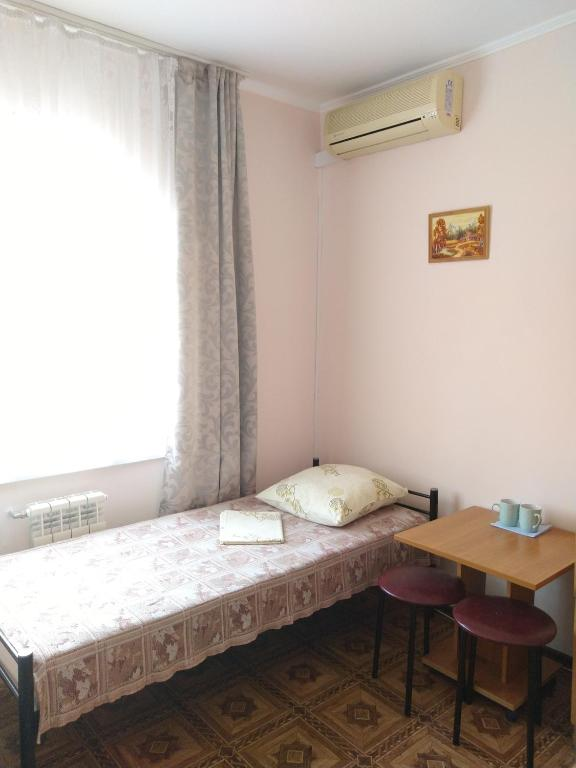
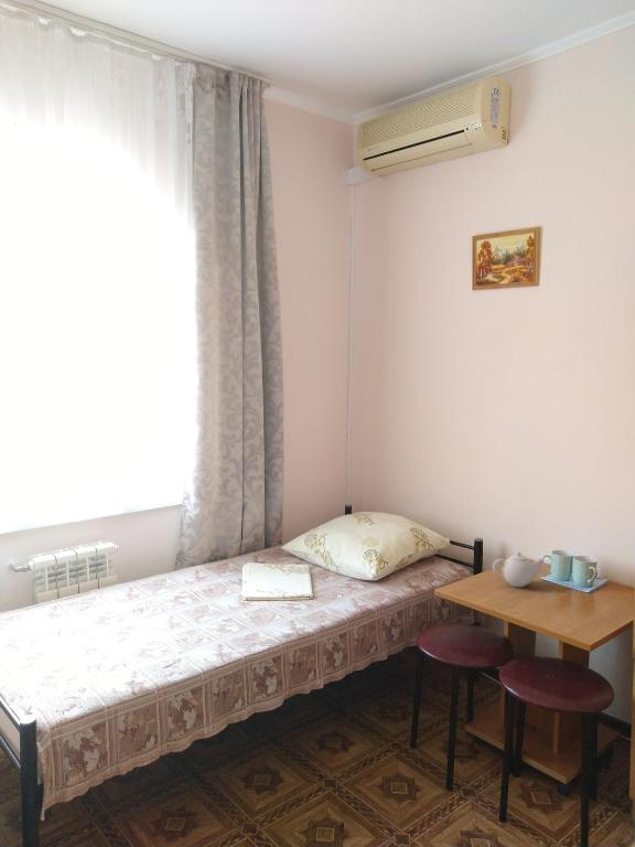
+ teapot (518, 568)
